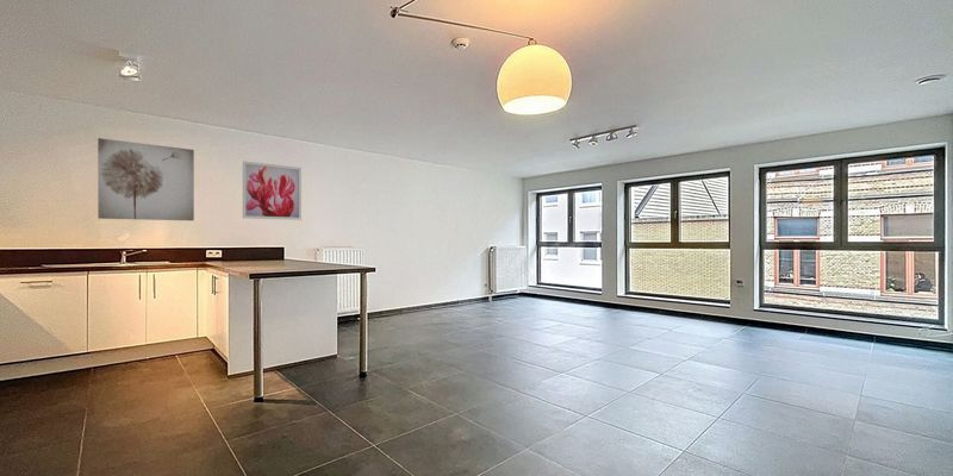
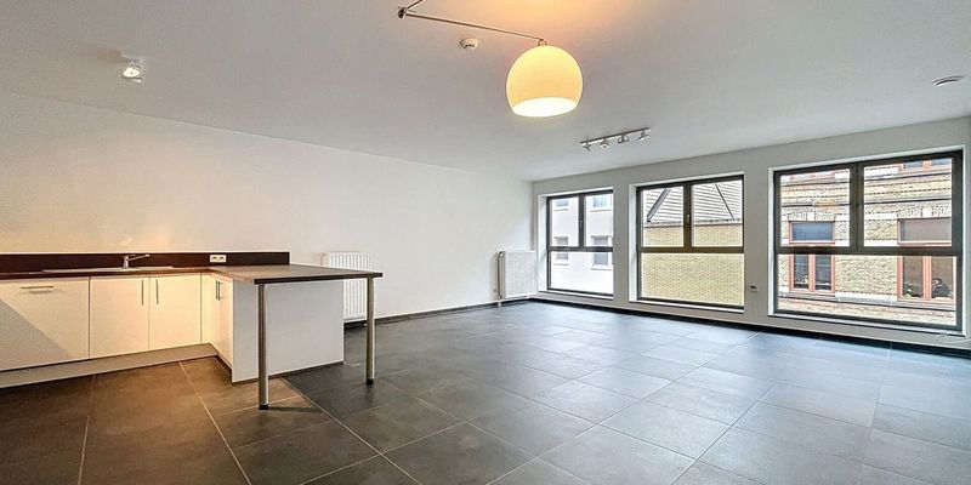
- wall art (273, 192)
- wall art (148, 182)
